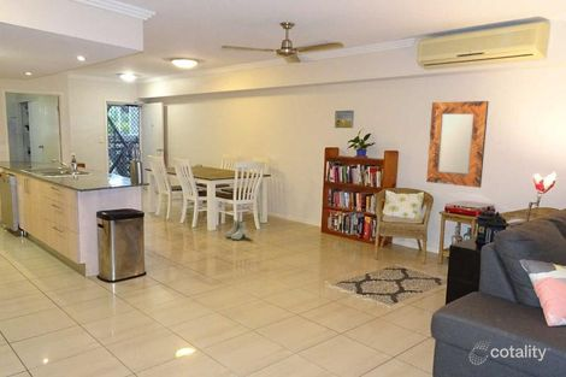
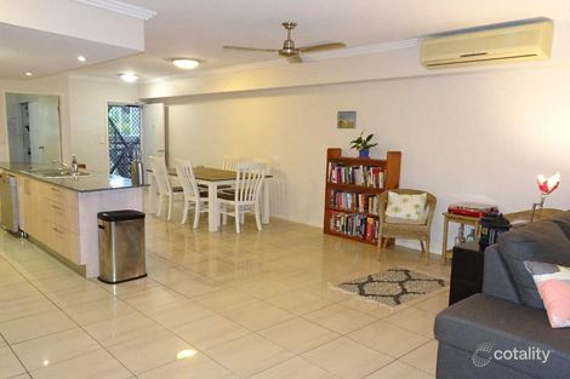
- boots (236, 229)
- home mirror (455, 143)
